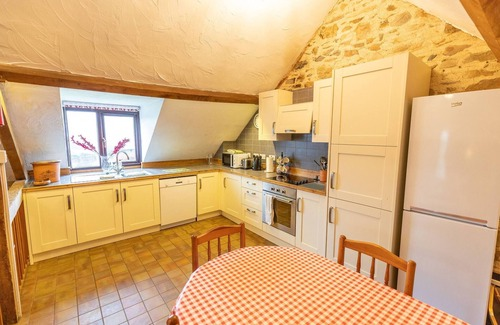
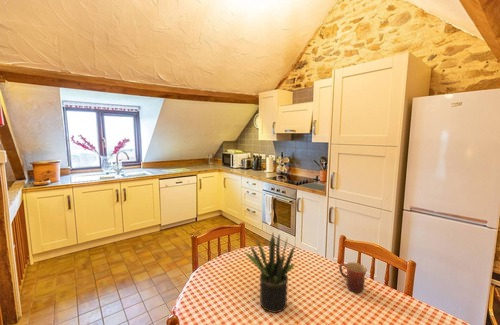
+ potted plant (270, 269)
+ mug (352, 276)
